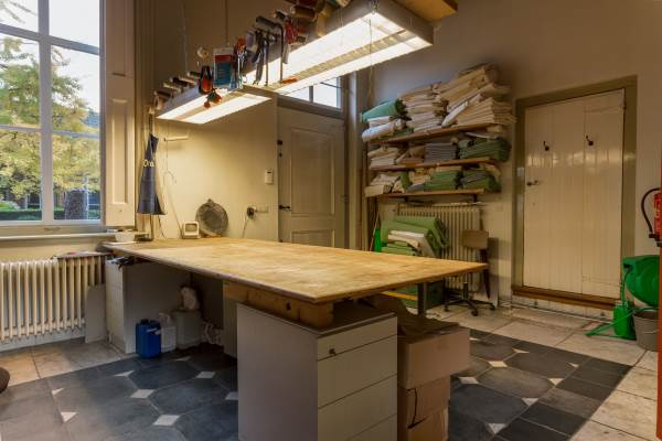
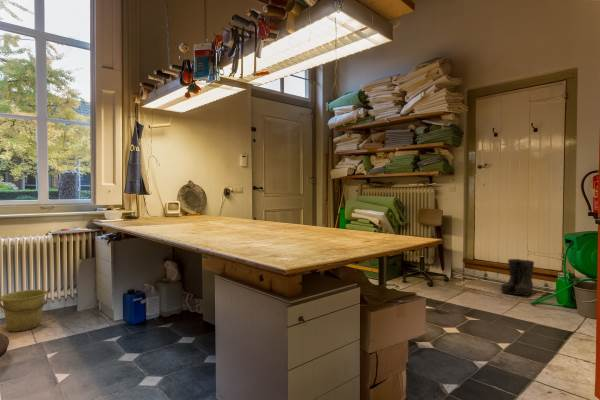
+ boots (517, 276)
+ bucket (24, 310)
